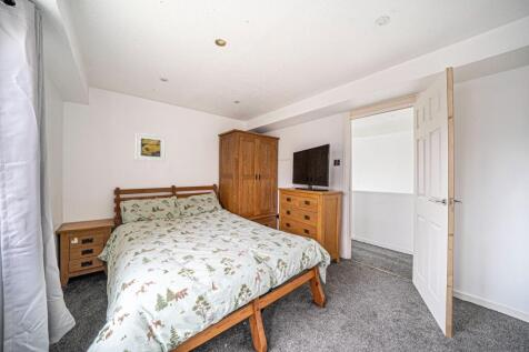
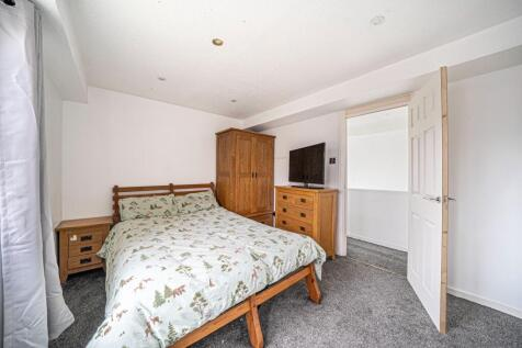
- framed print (150, 148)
